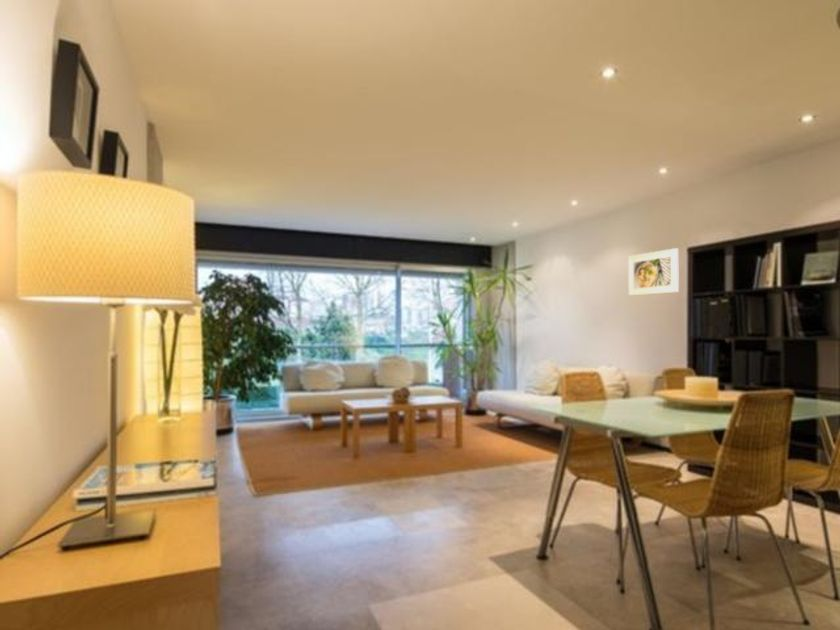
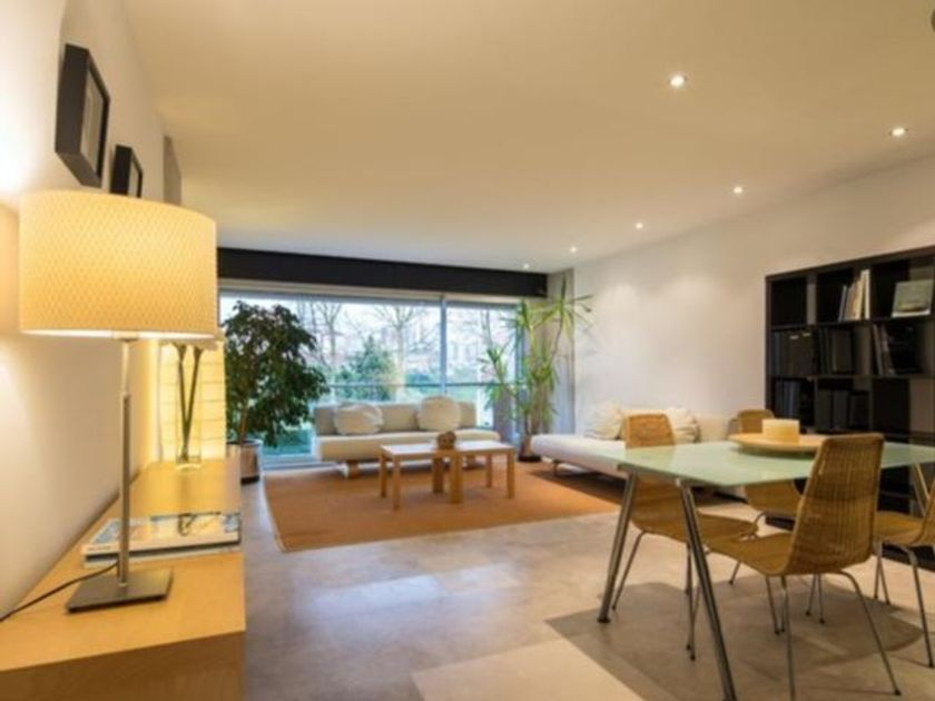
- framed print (652, 273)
